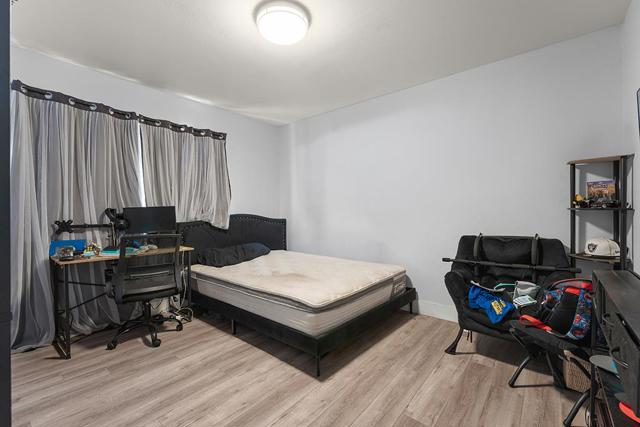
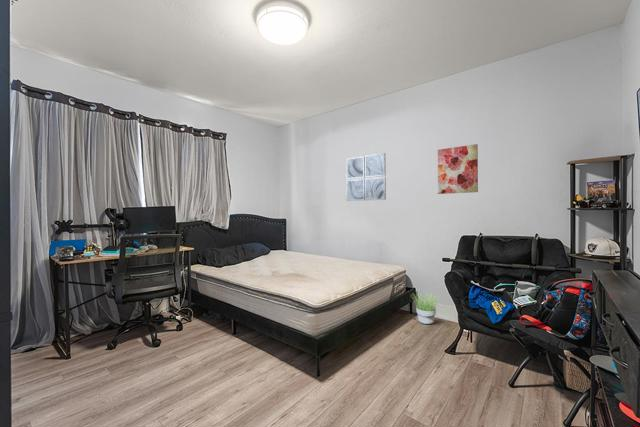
+ wall art (457, 170)
+ wall art (365, 177)
+ potted plant (425, 308)
